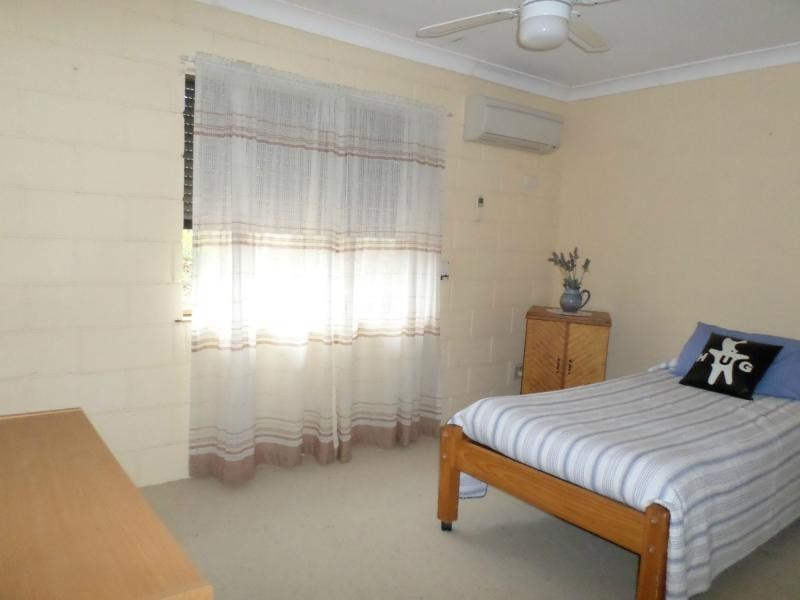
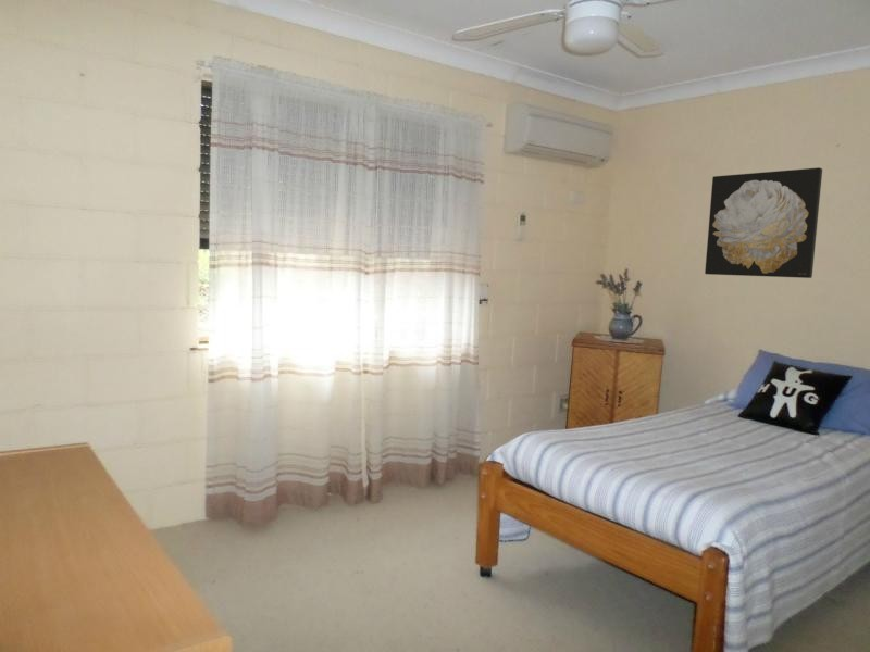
+ wall art (759, 224)
